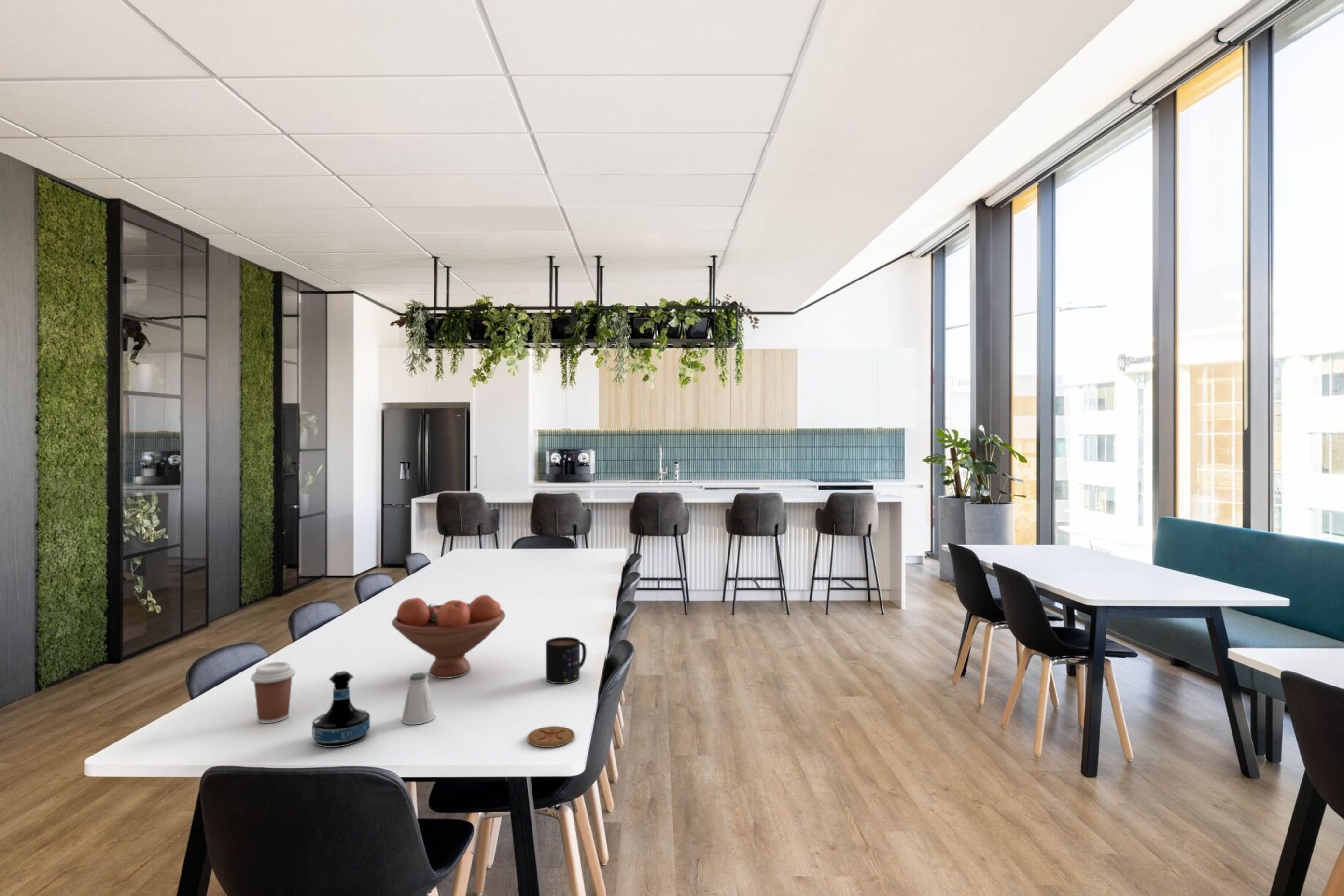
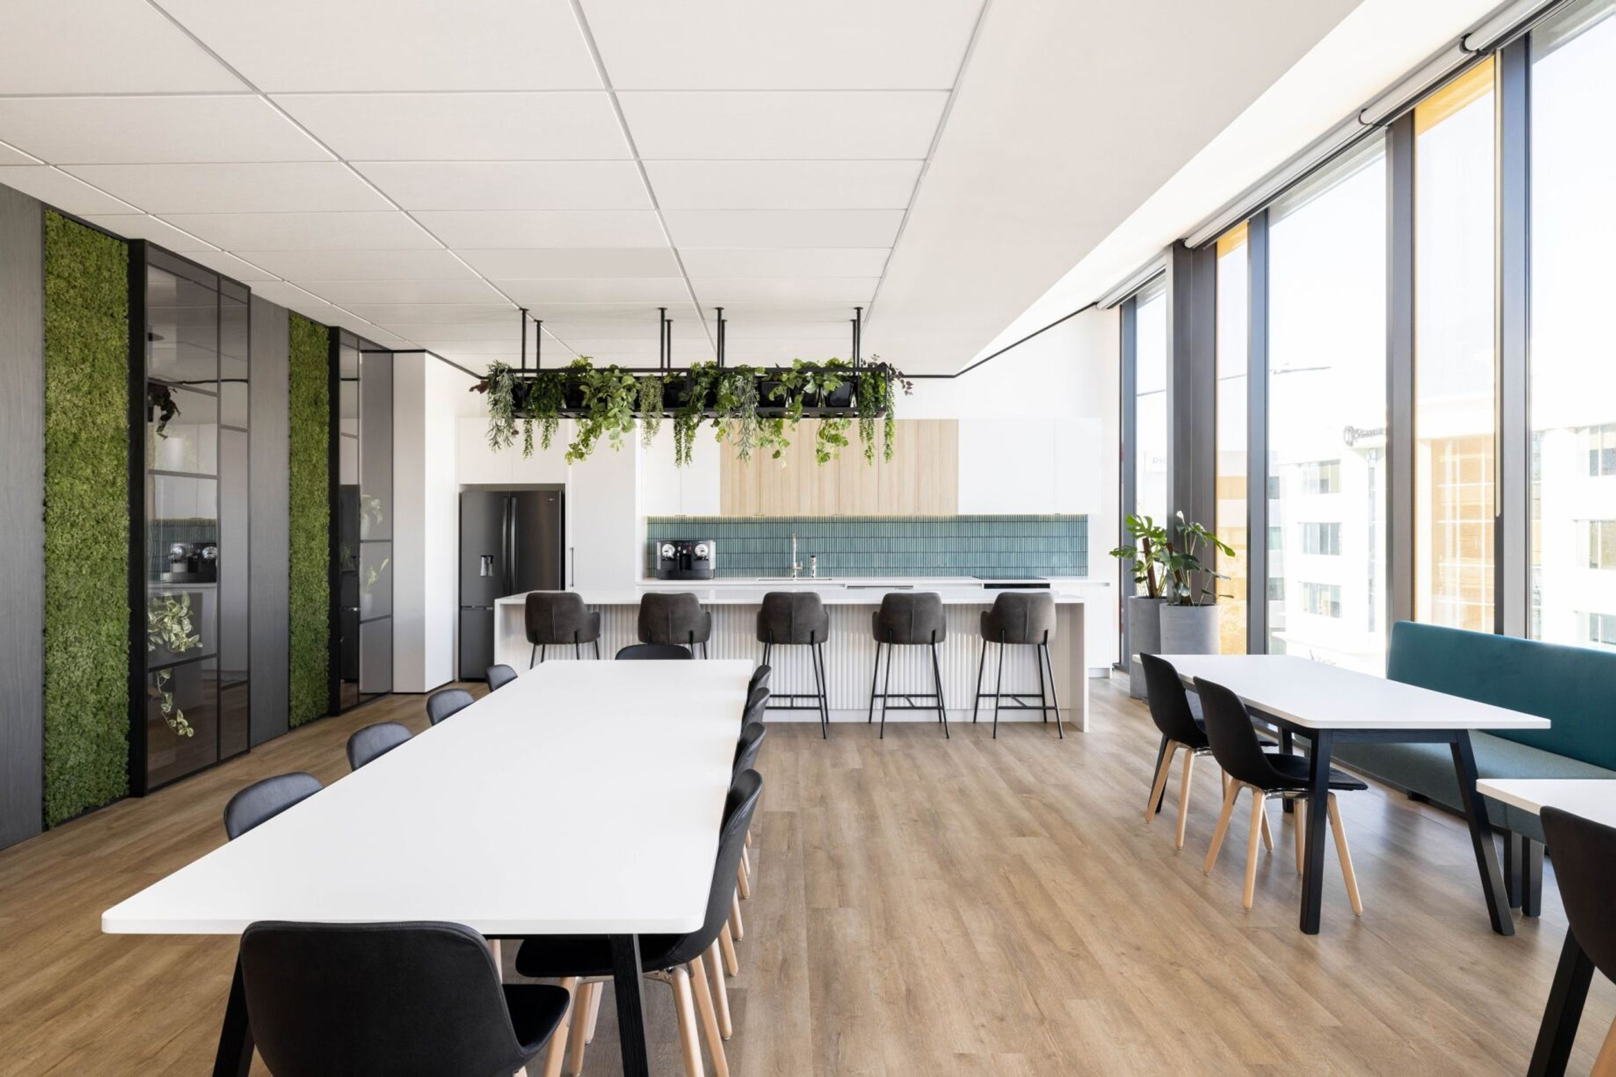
- coffee cup (273, 692)
- mug (569, 658)
- tequila bottle (341, 705)
- fruit bowl (450, 633)
- saltshaker (418, 697)
- coaster (551, 736)
